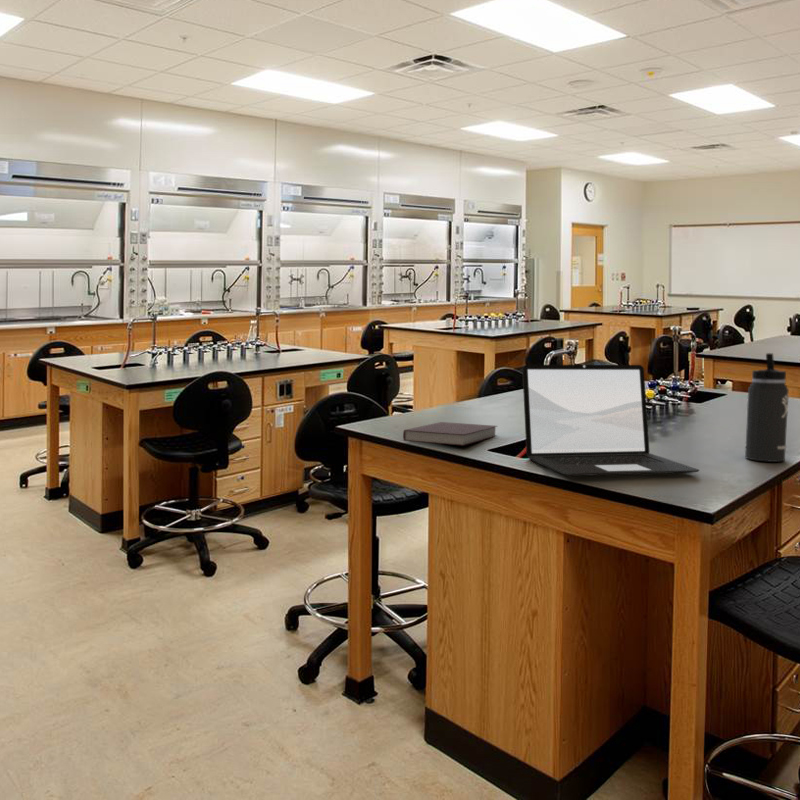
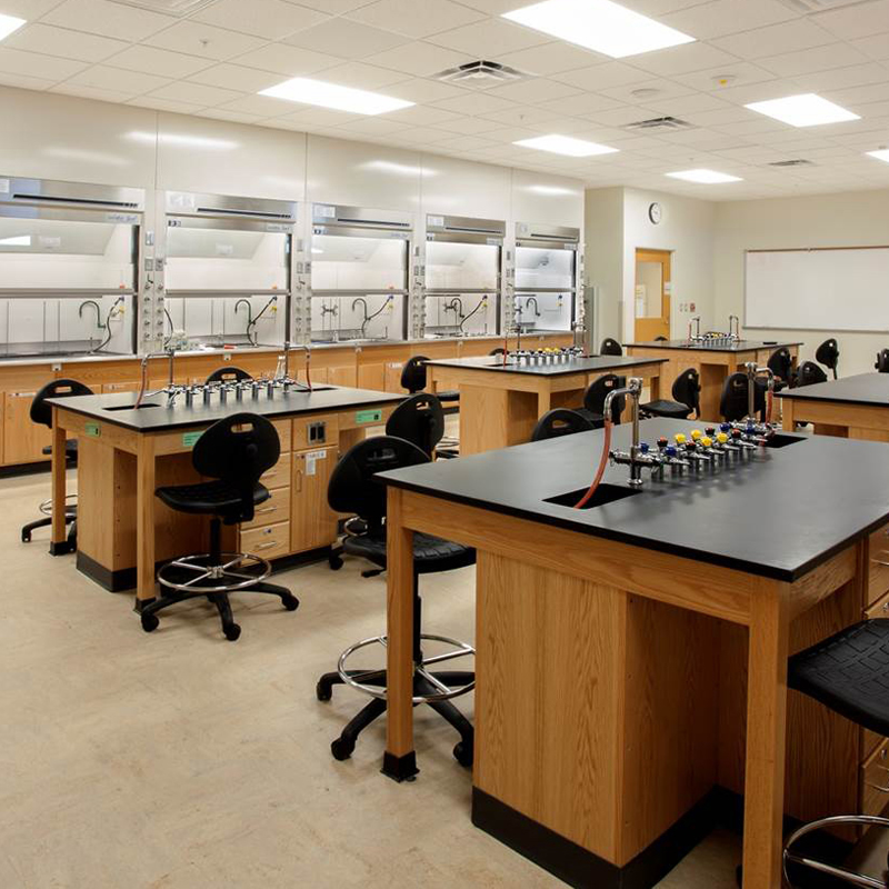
- notebook (451, 433)
- thermos bottle (766, 406)
- laptop (607, 416)
